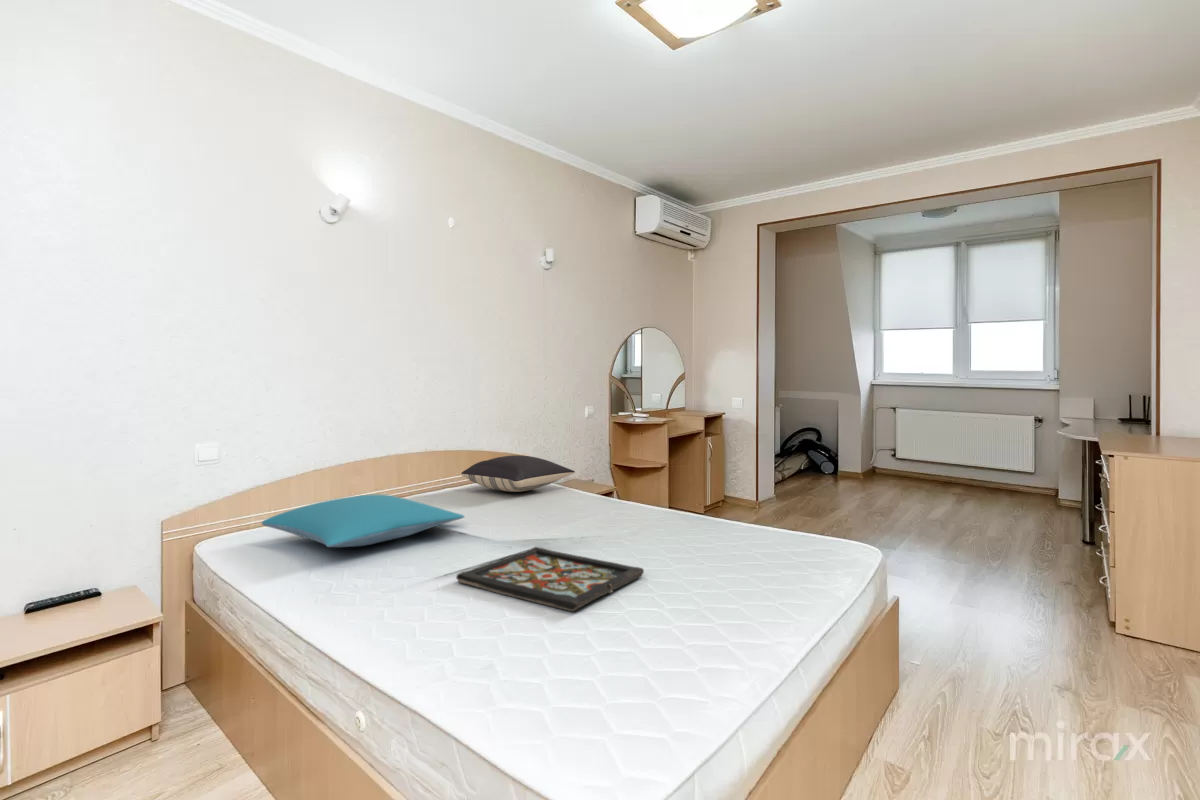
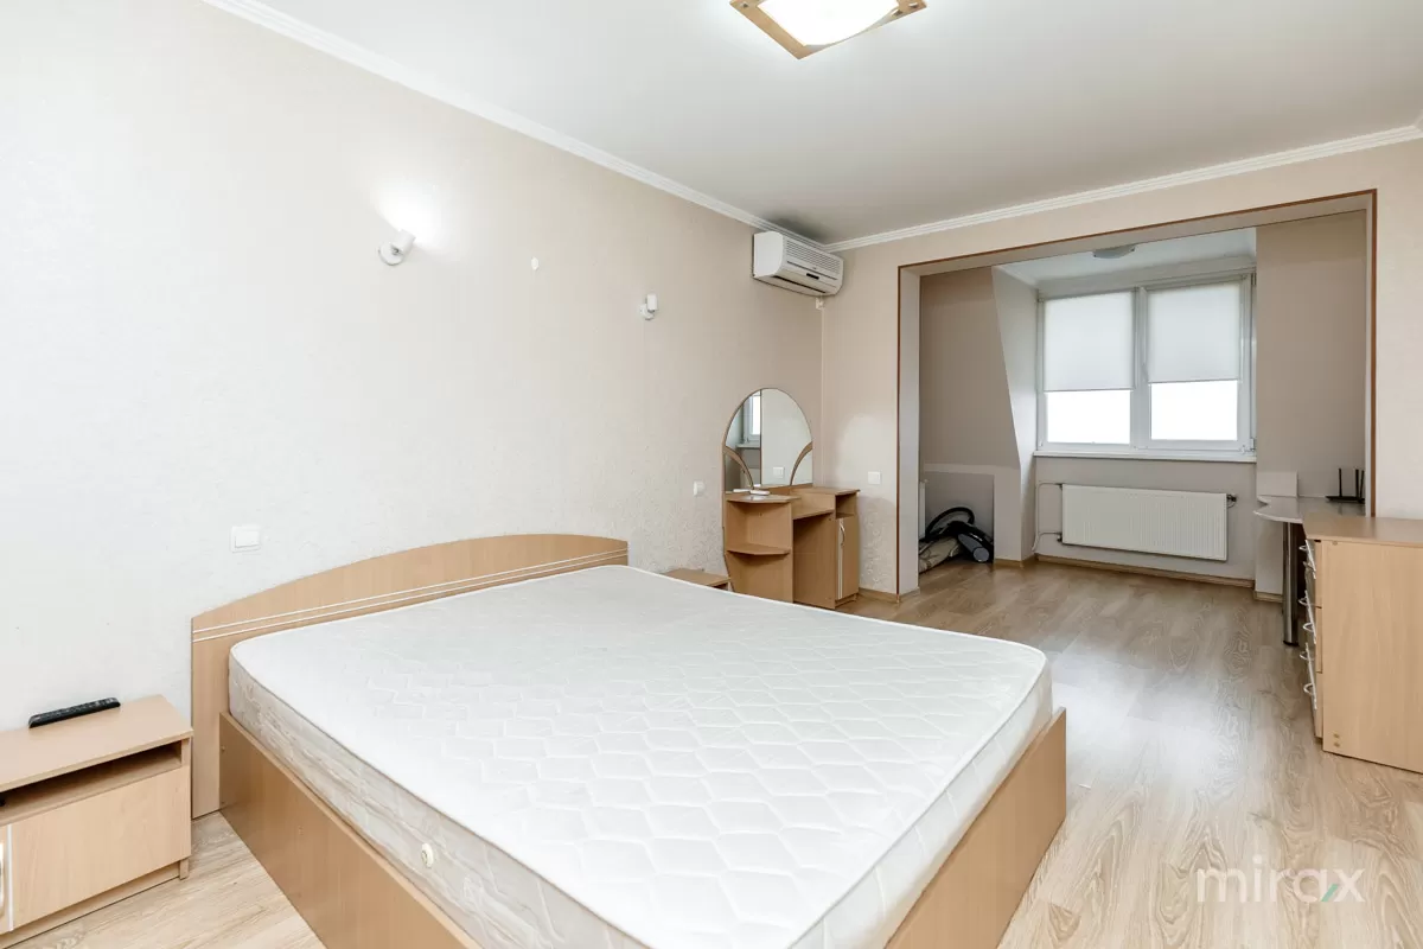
- pillow (518, 472)
- pillow (365, 519)
- decorative tray (551, 574)
